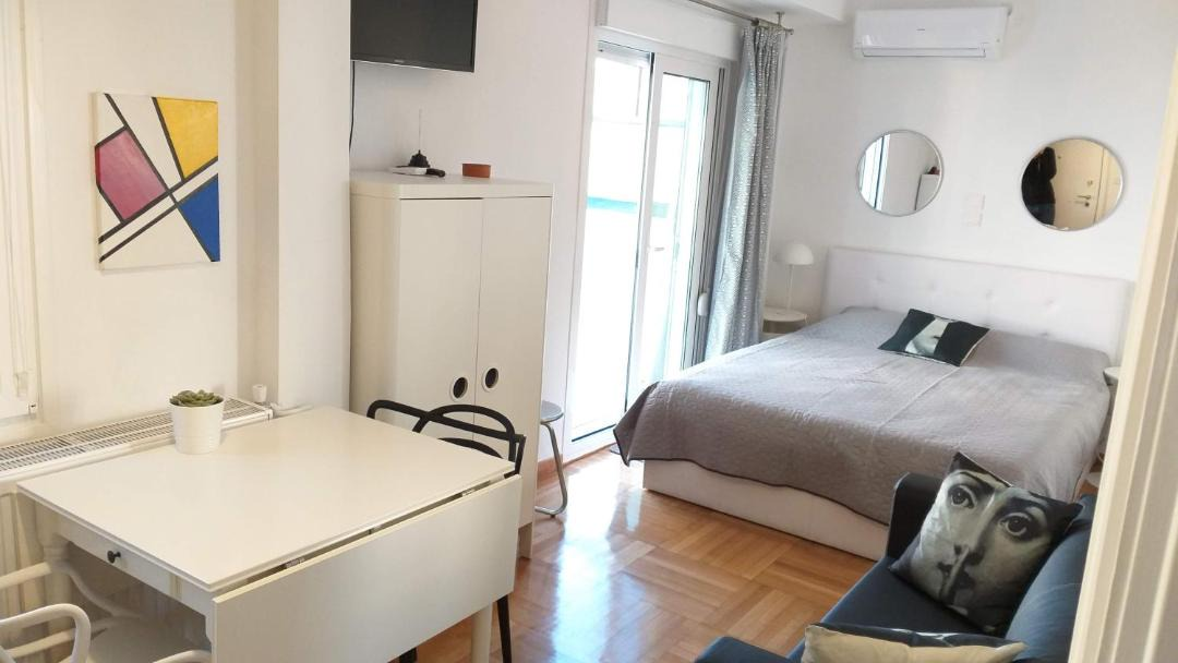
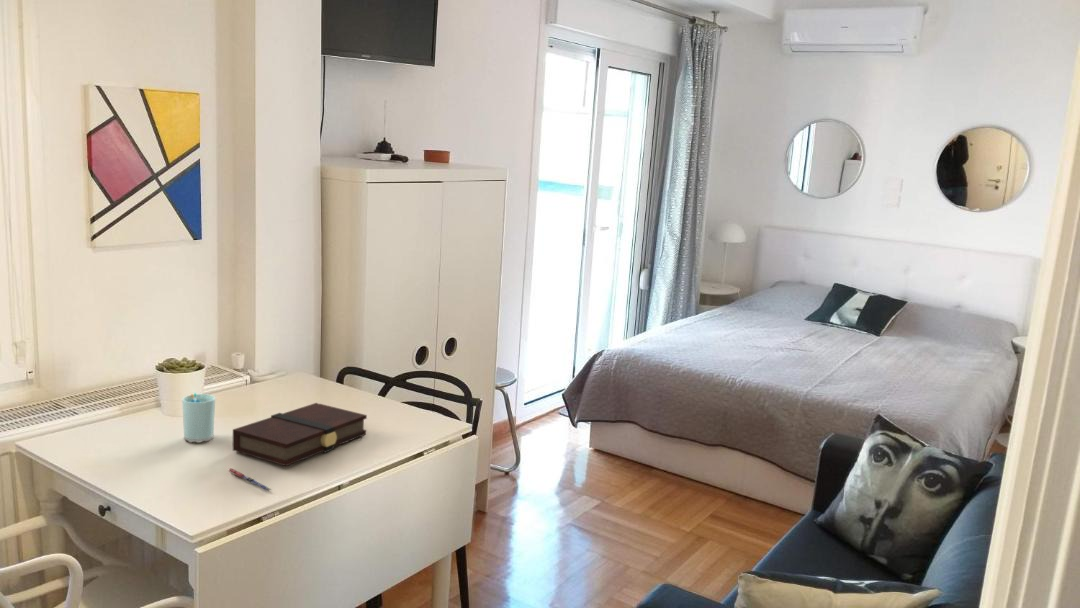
+ cup (198, 413)
+ pen (249, 479)
+ book (302, 432)
